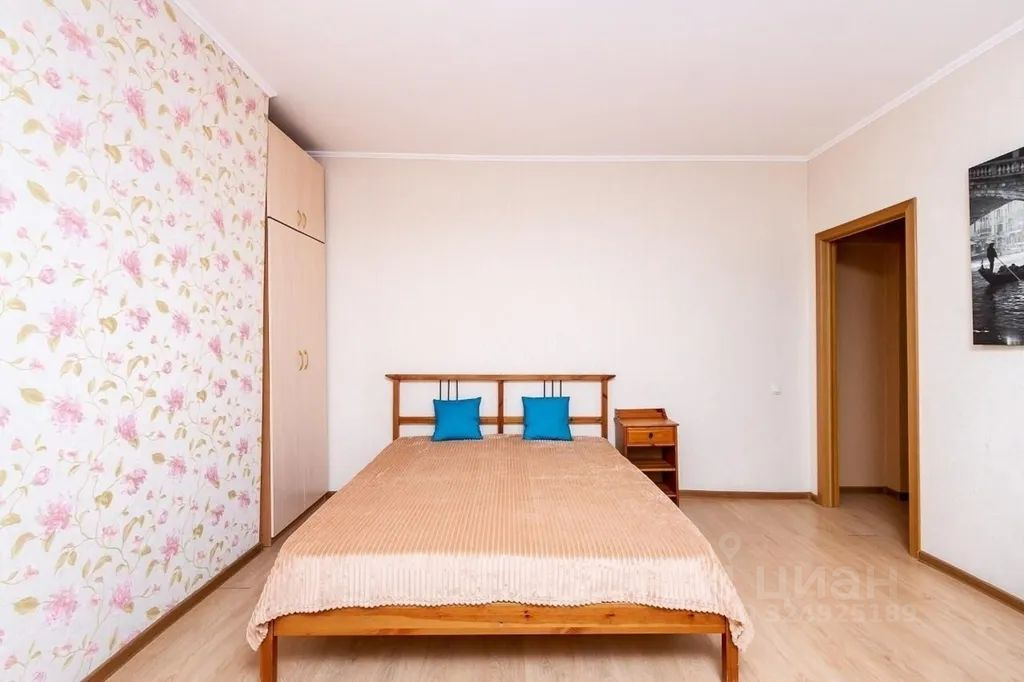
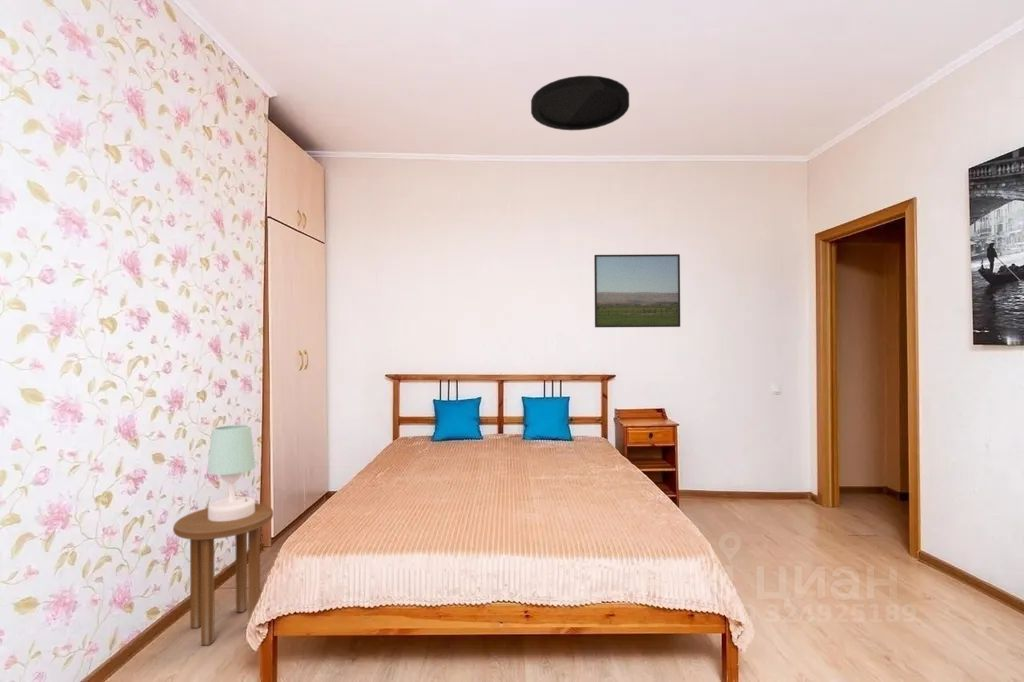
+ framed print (637, 290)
+ ceiling light (579, 105)
+ side table (236, 570)
+ table lamp (231, 470)
